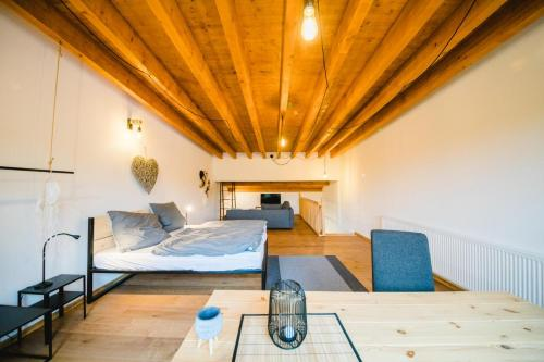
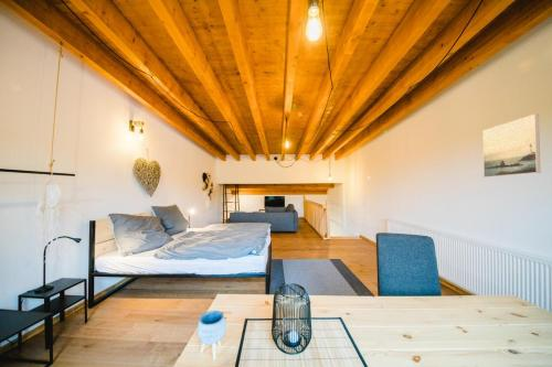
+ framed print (508, 149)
